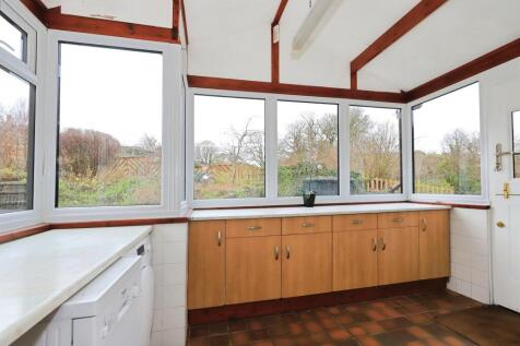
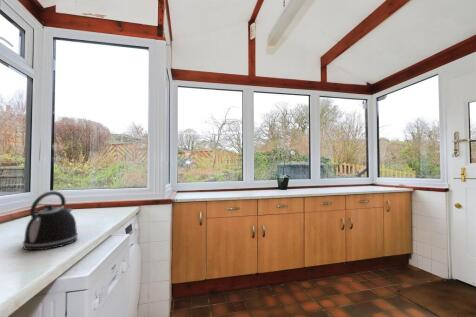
+ kettle (52, 216)
